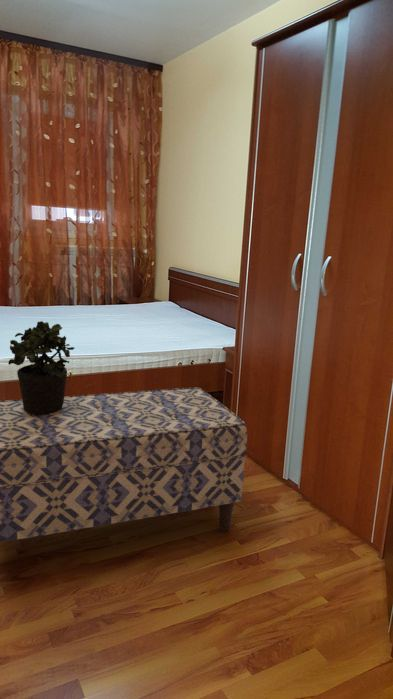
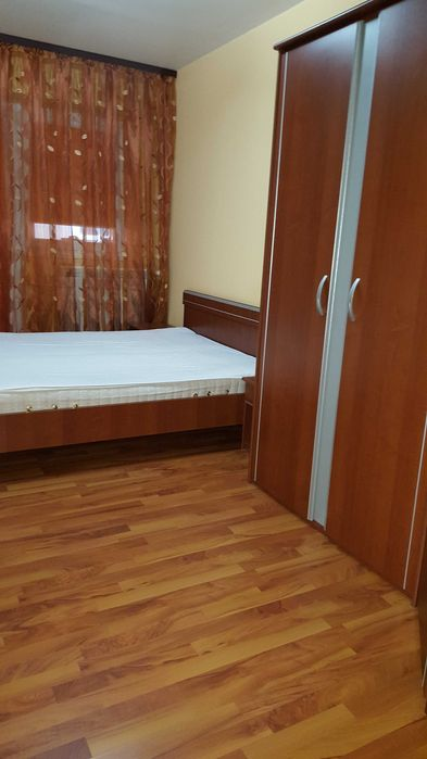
- bench (103, 470)
- potted plant (41, 364)
